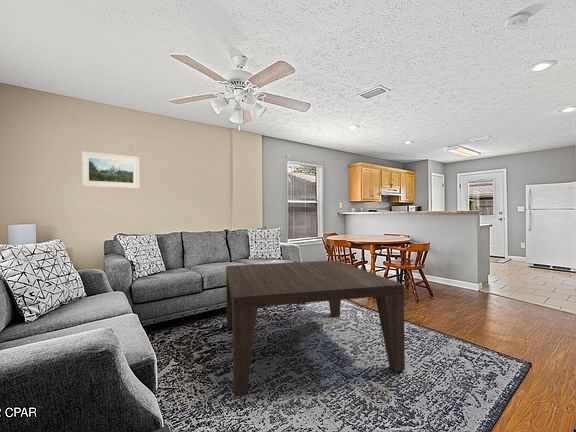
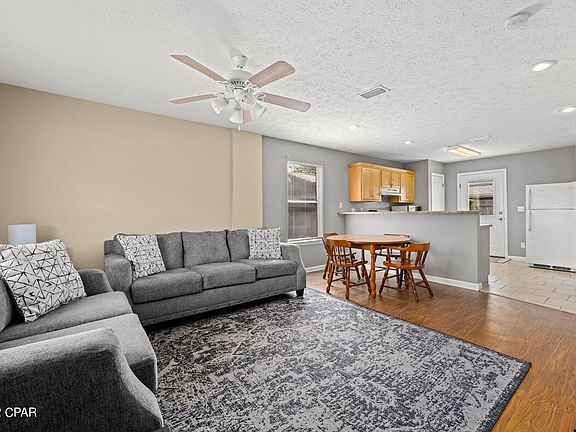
- coffee table (299, 303)
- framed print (111, 171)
